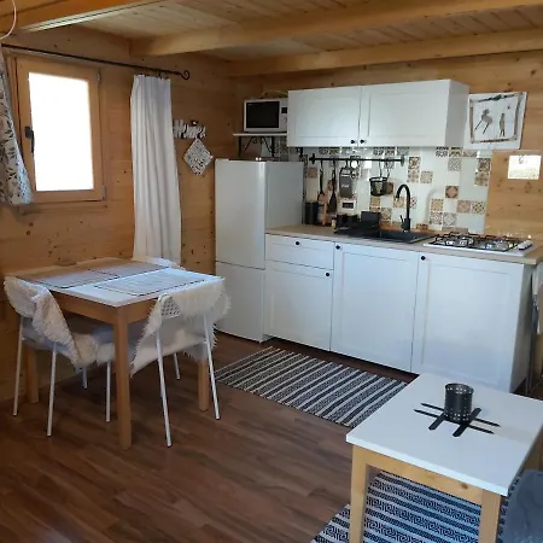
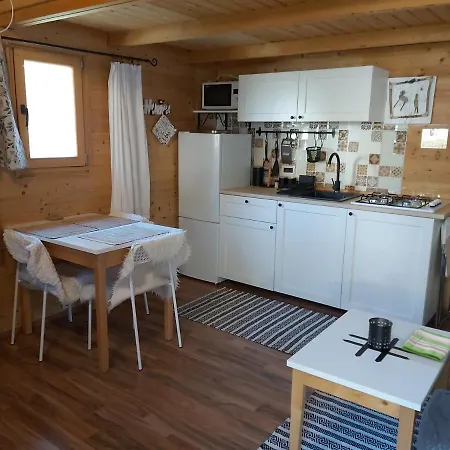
+ dish towel (429, 343)
